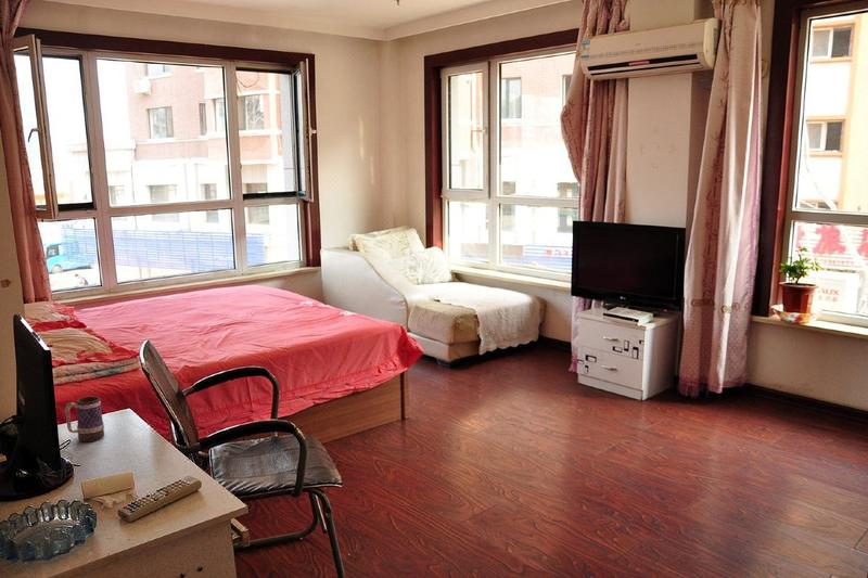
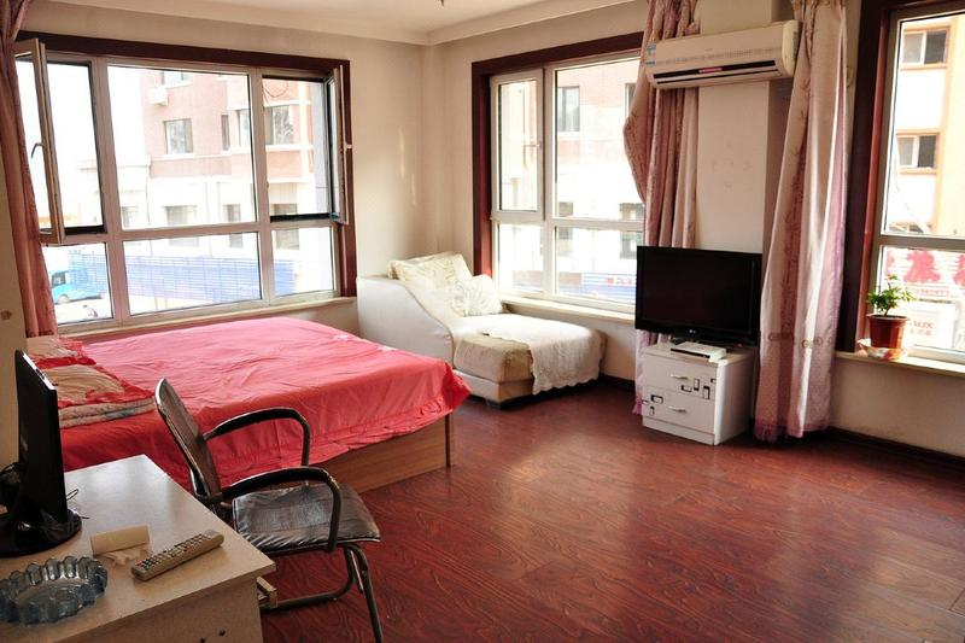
- mug (84, 419)
